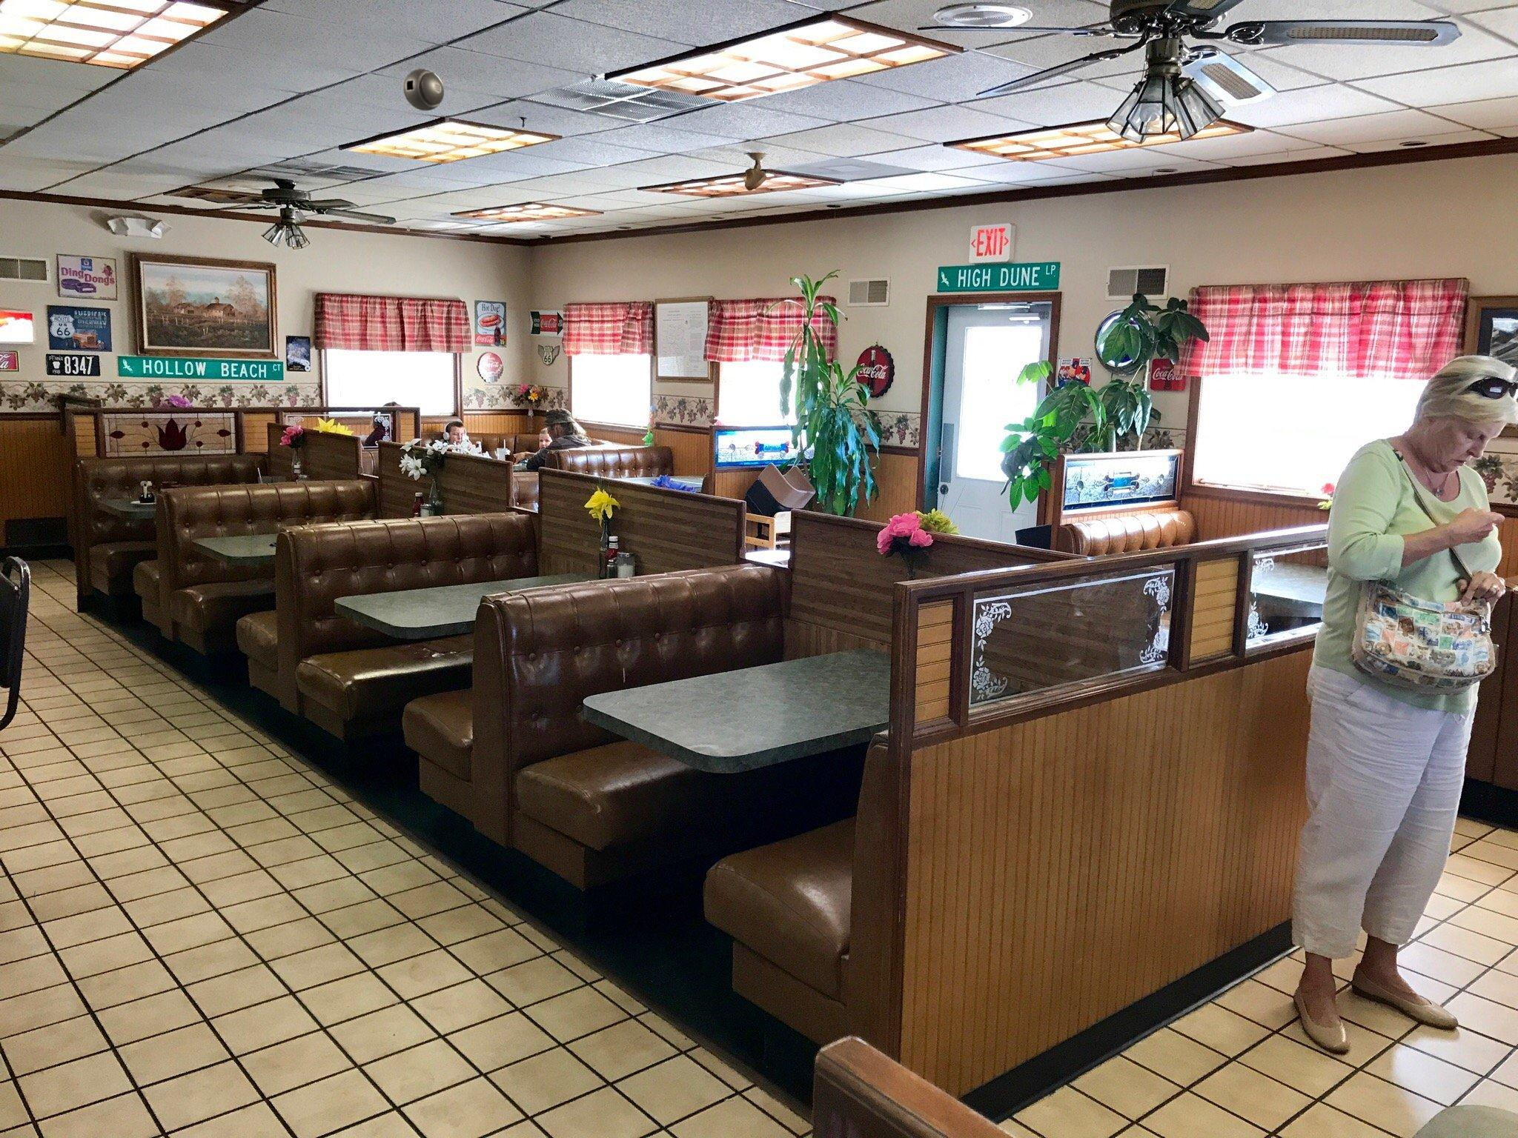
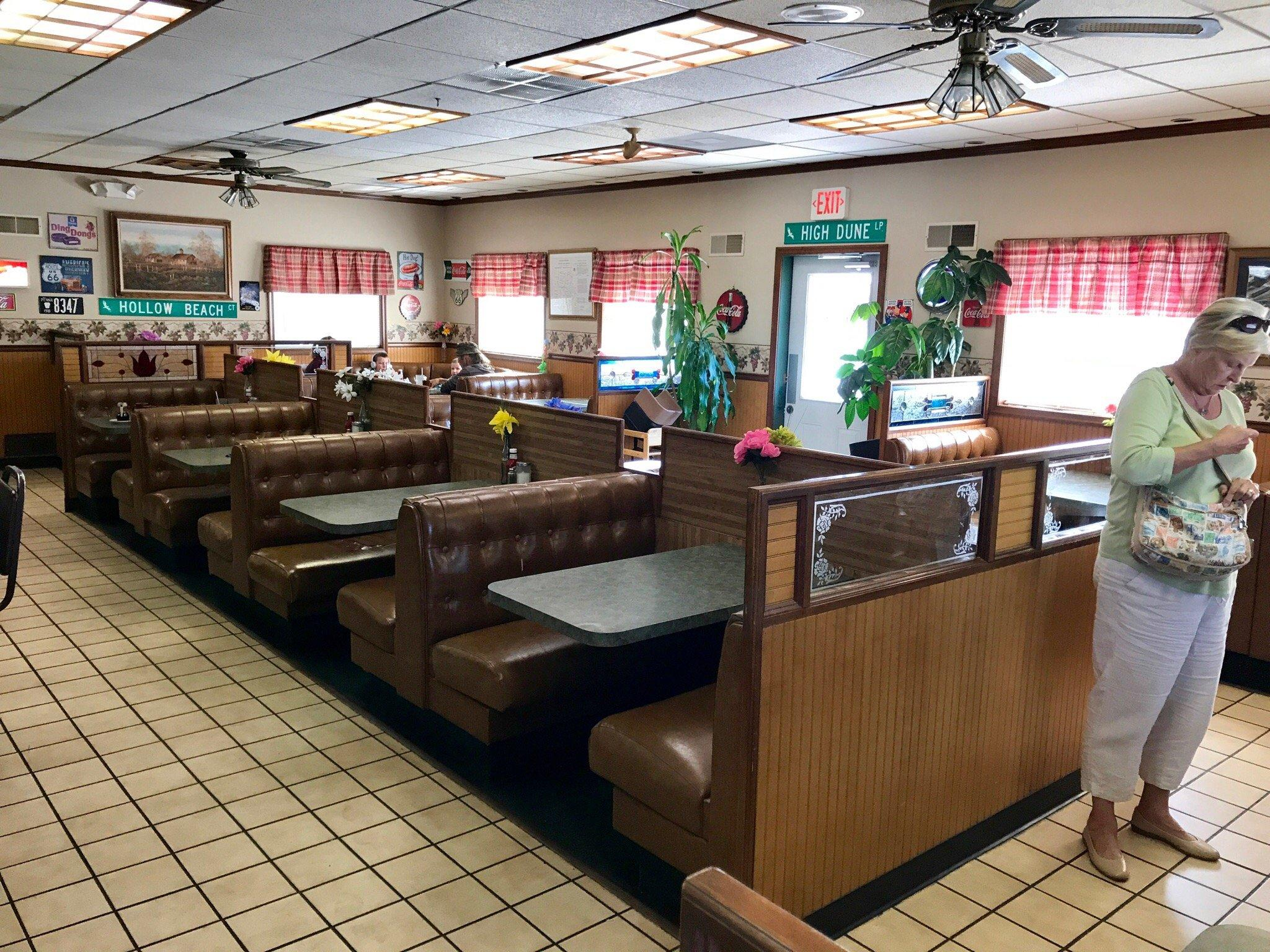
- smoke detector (423, 90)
